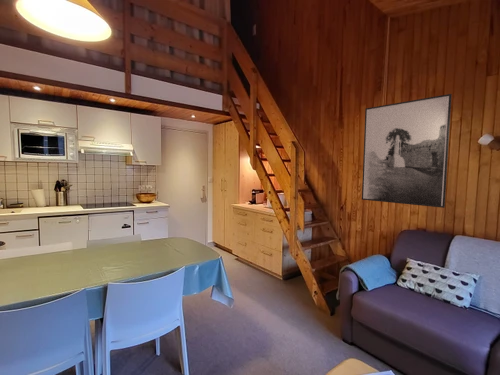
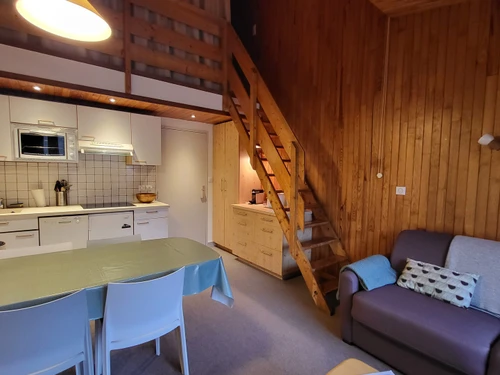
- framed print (401, 153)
